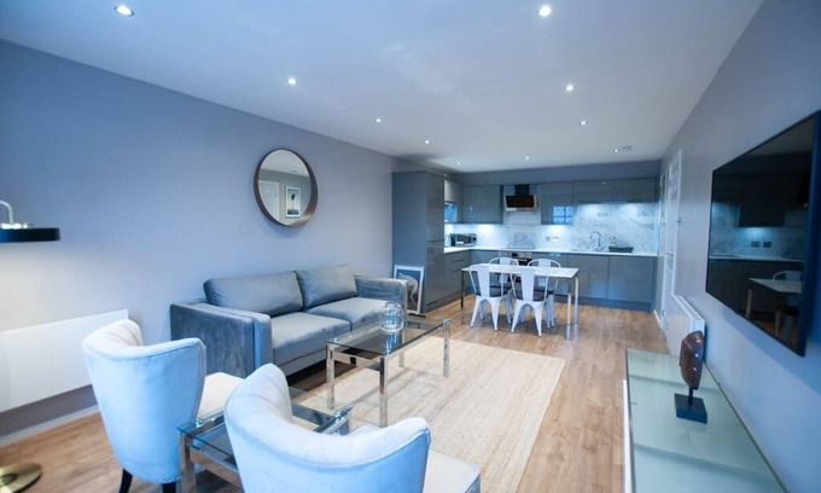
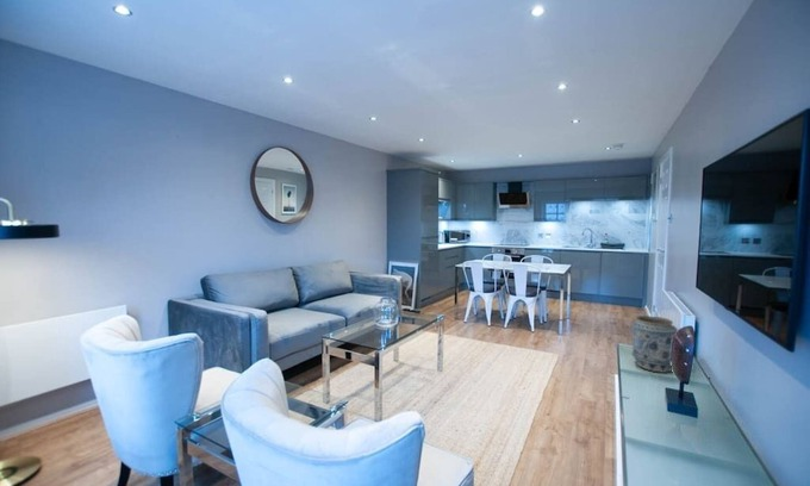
+ vase (653, 342)
